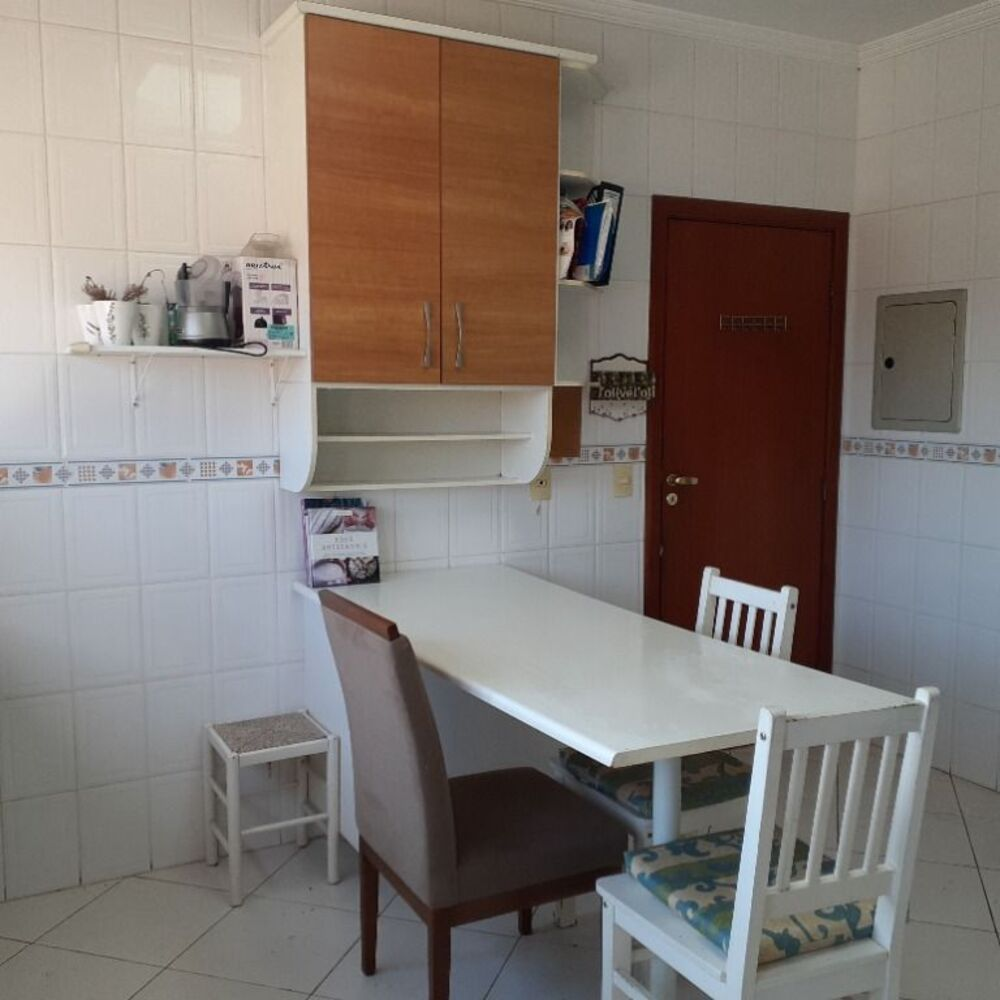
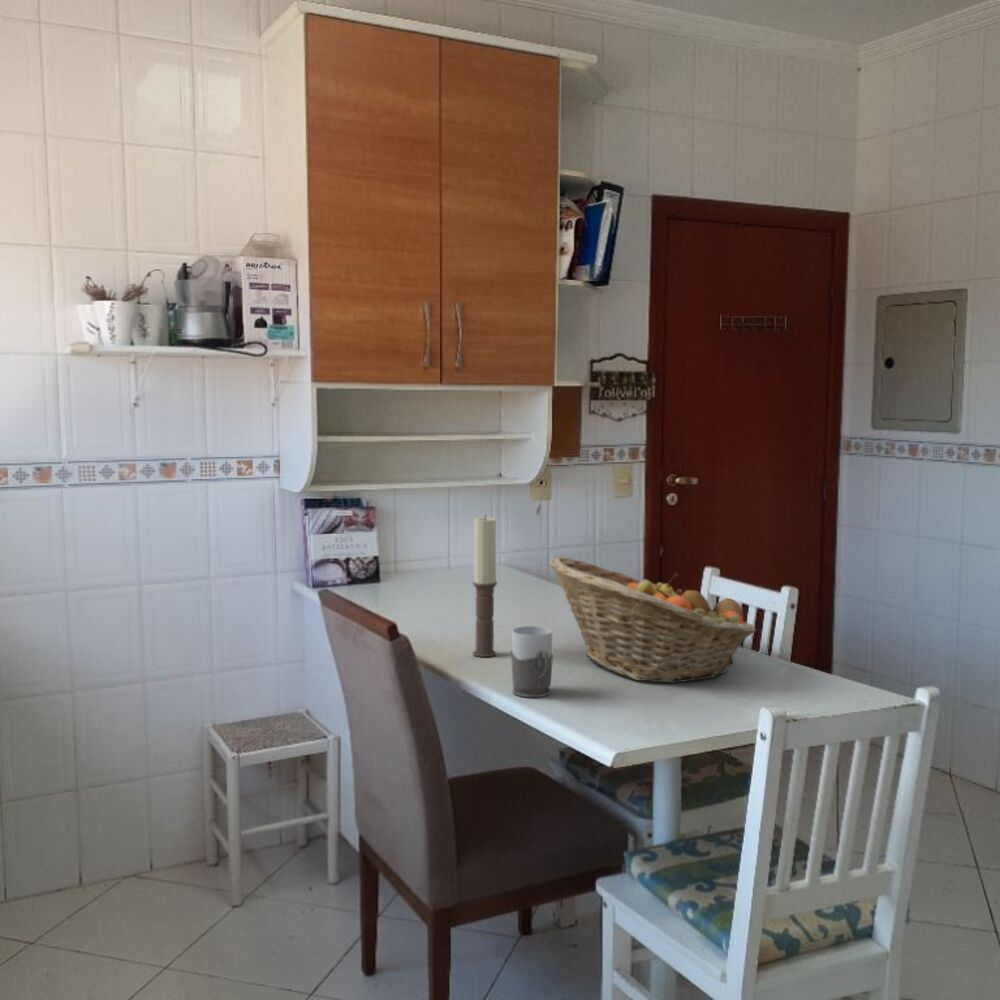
+ mug (535, 663)
+ candle (484, 584)
+ fruit basket (647, 611)
